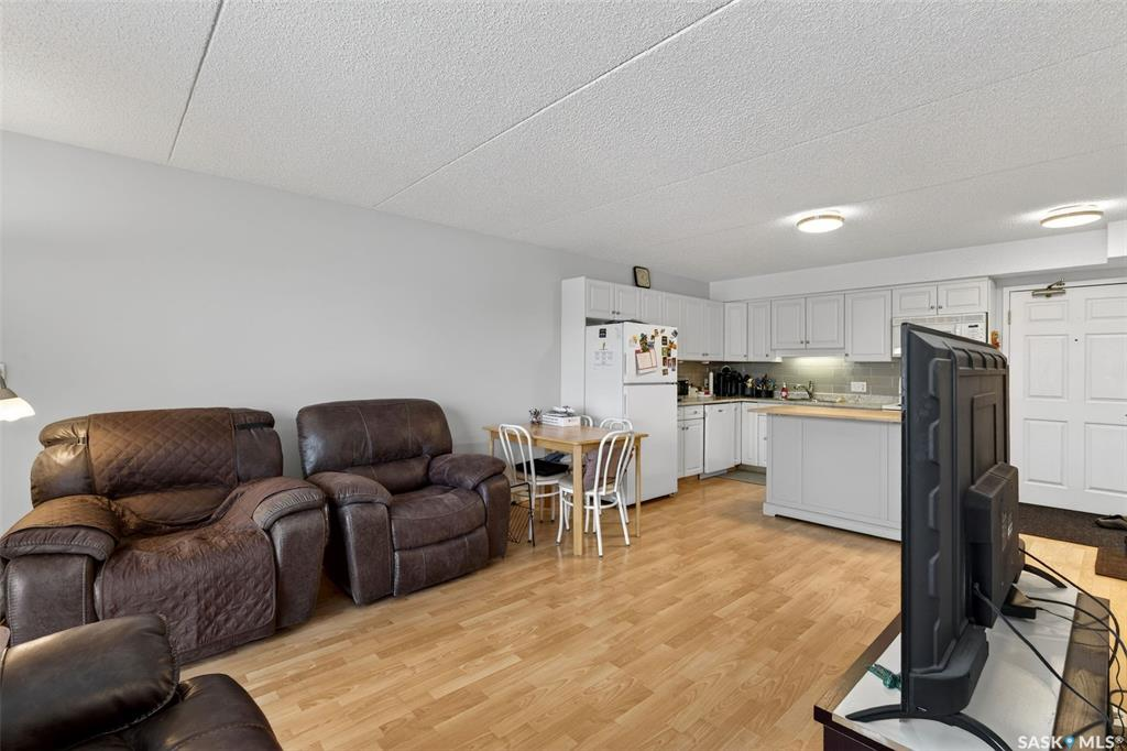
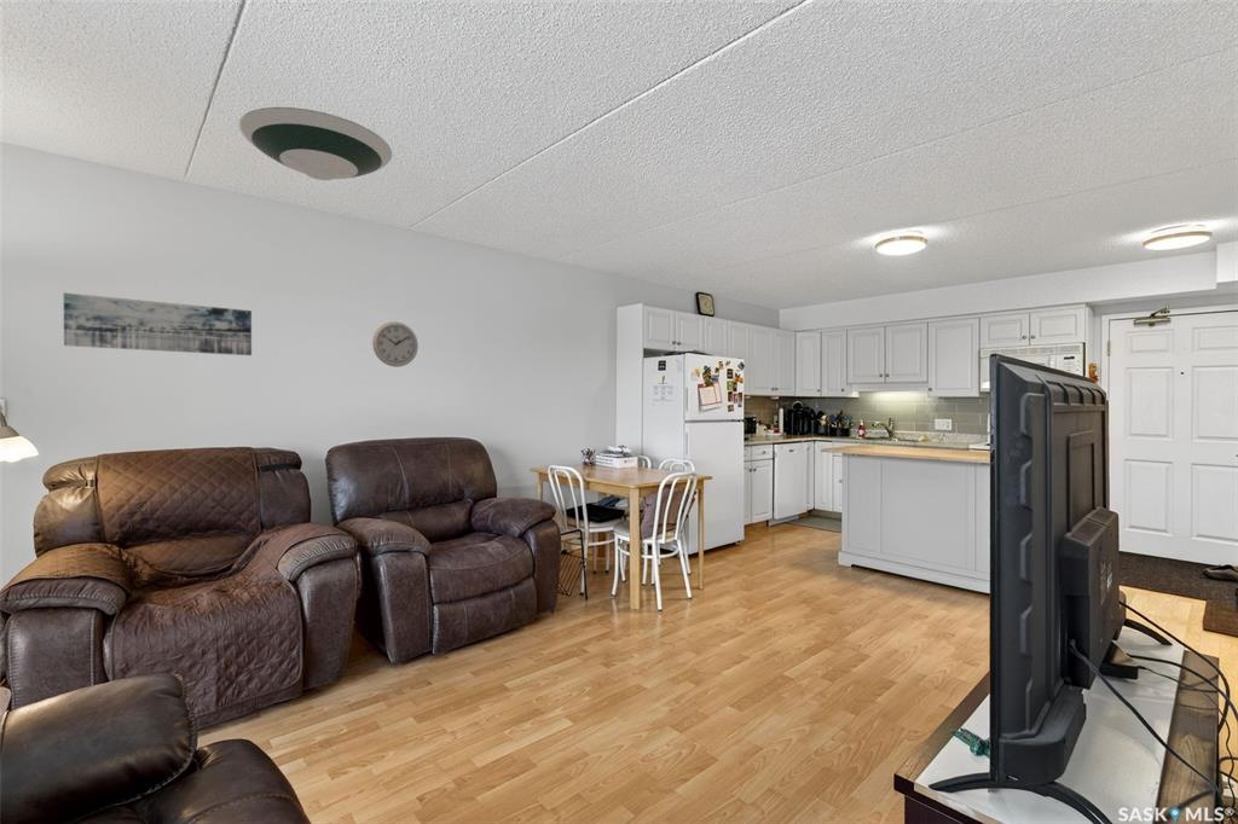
+ wall art (164, 326)
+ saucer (319, 158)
+ wall clock (395, 344)
